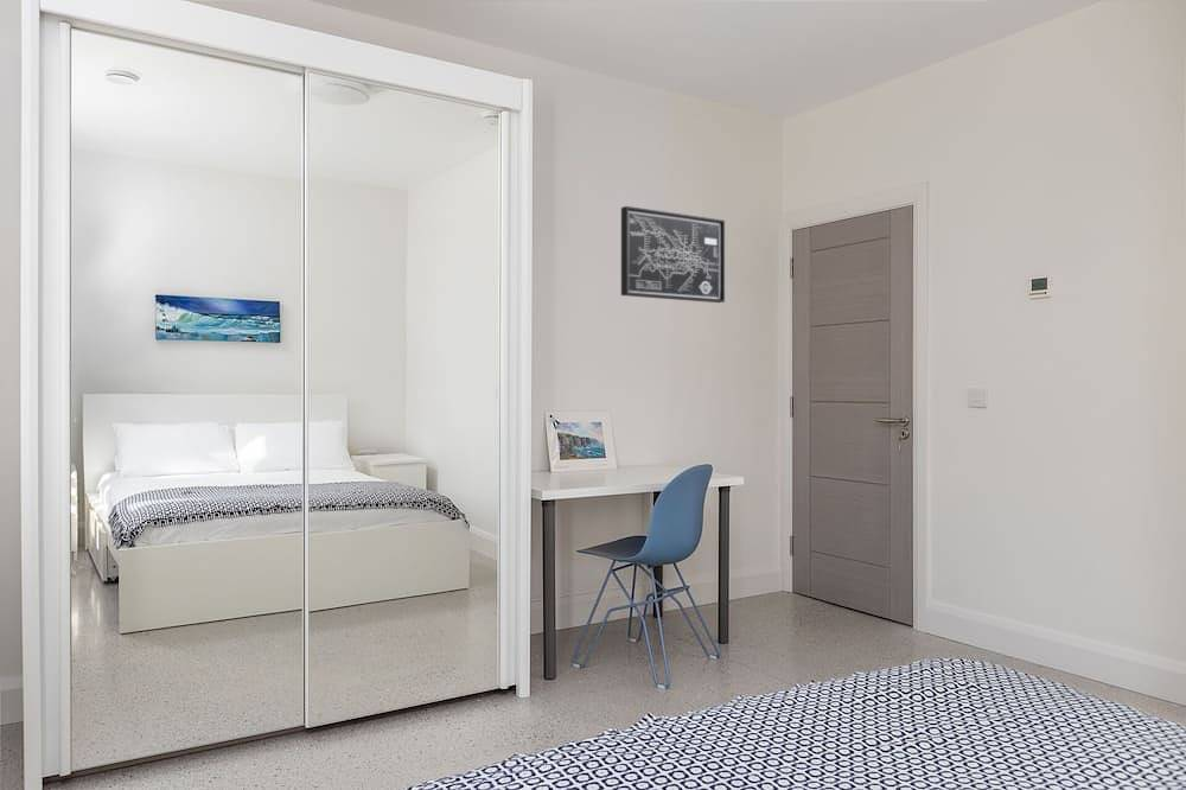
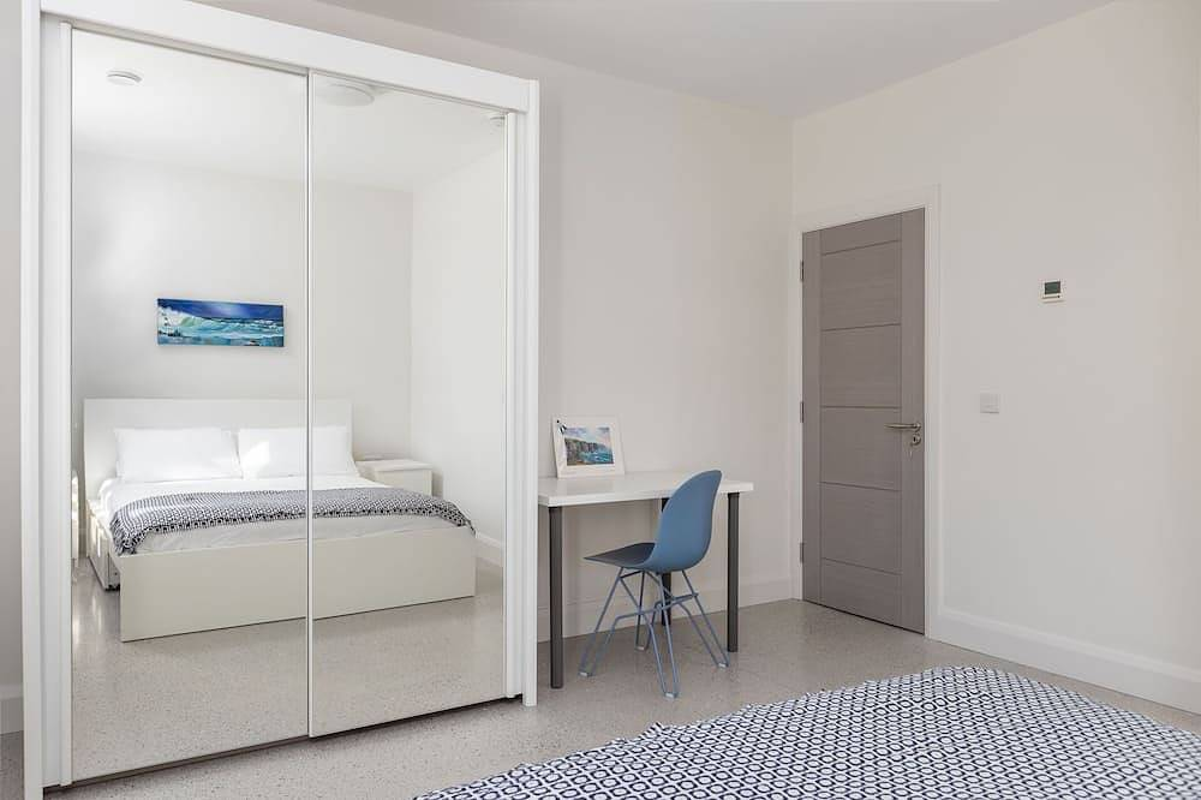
- wall art (674, 256)
